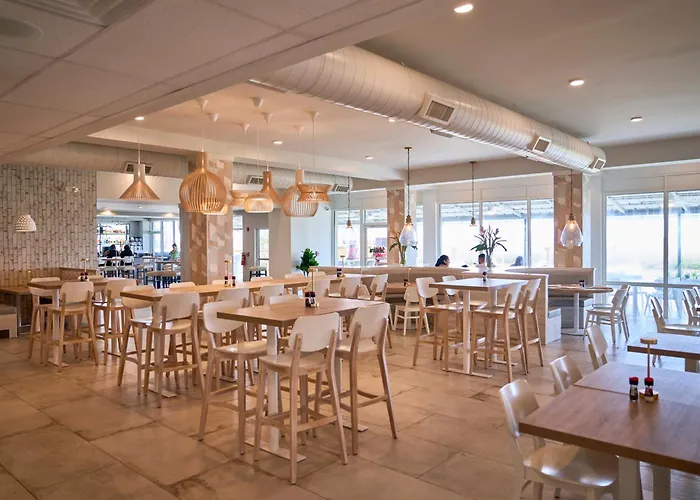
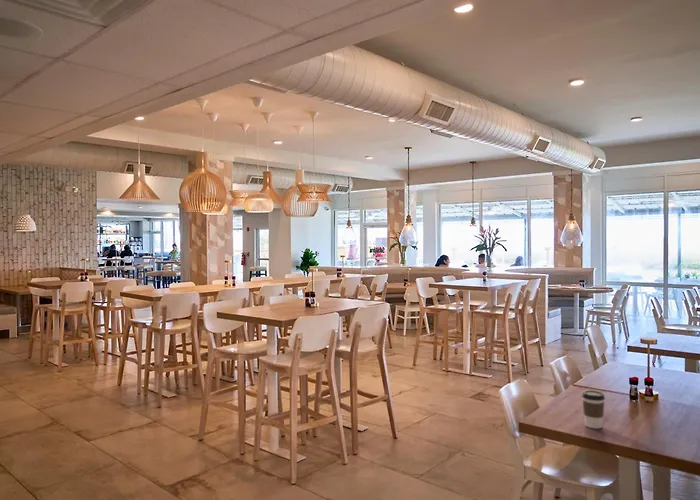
+ coffee cup (593, 409)
